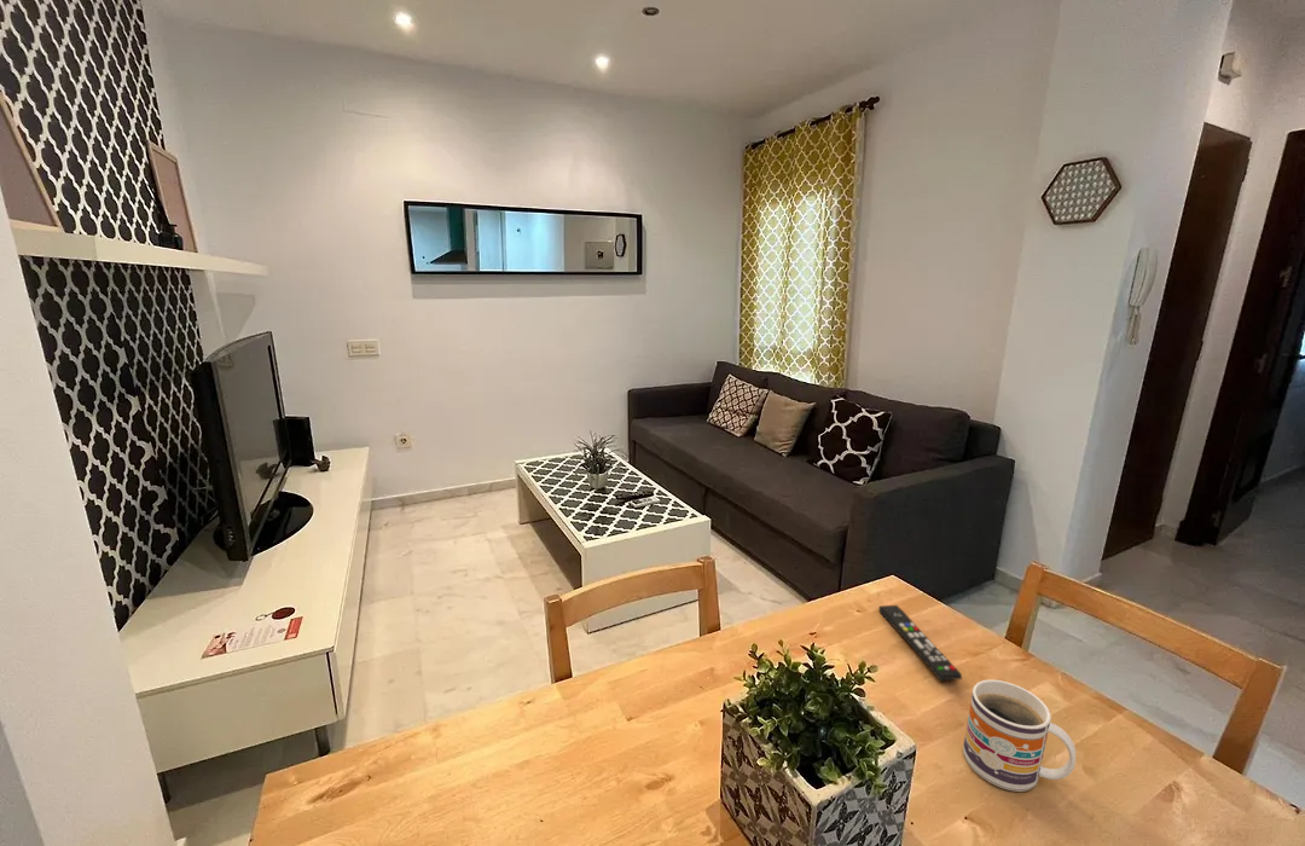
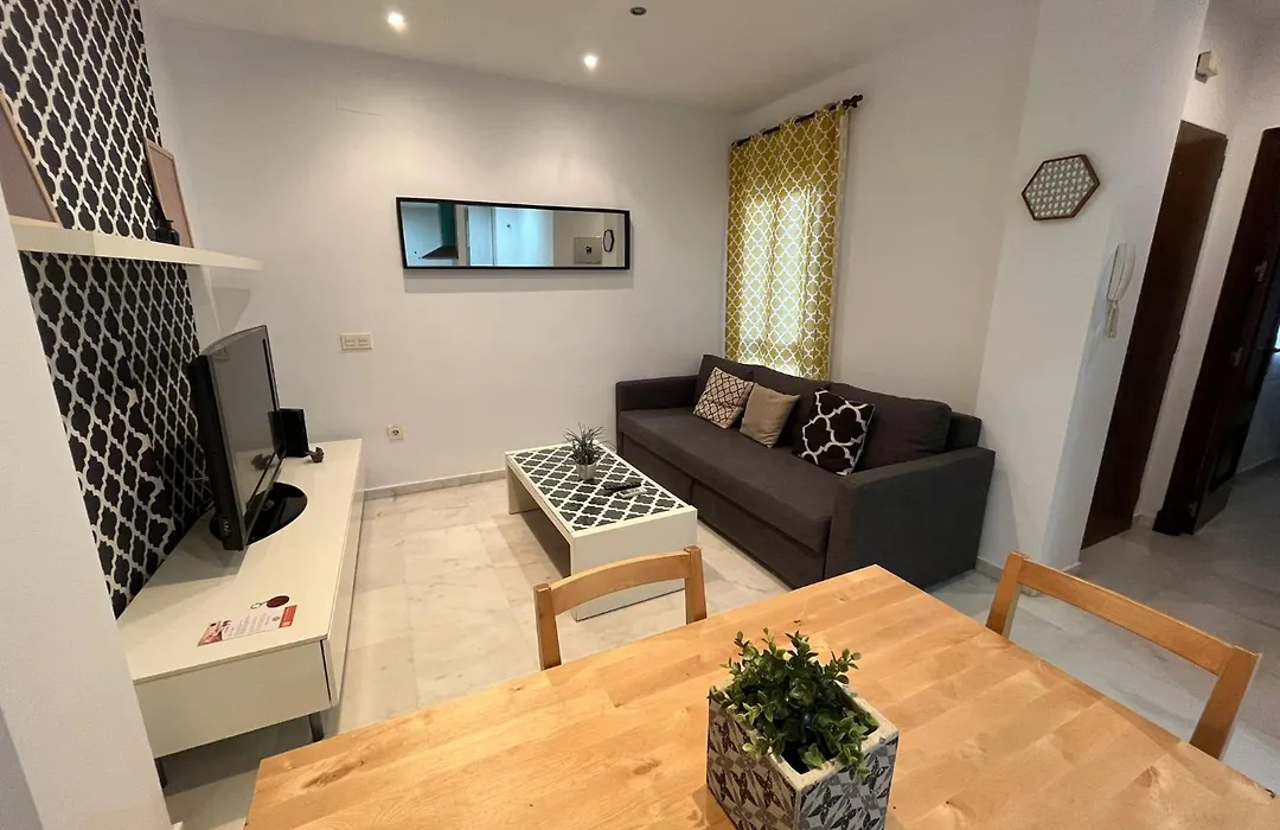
- remote control (916, 638)
- mug (1013, 738)
